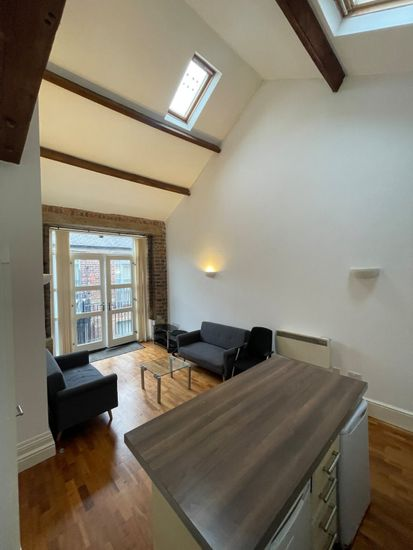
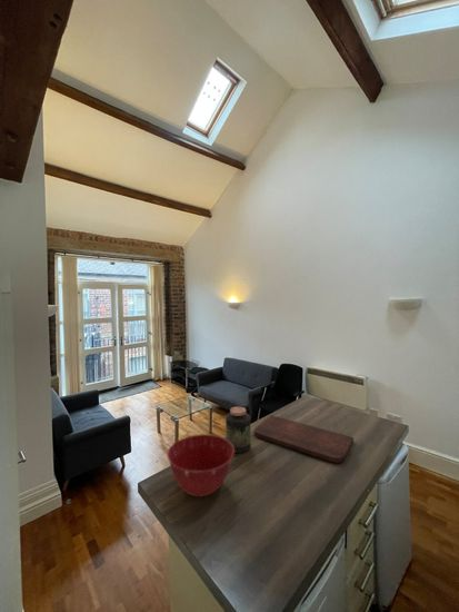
+ jar (238, 427)
+ mixing bowl (201, 467)
+ cutting board (300, 435)
